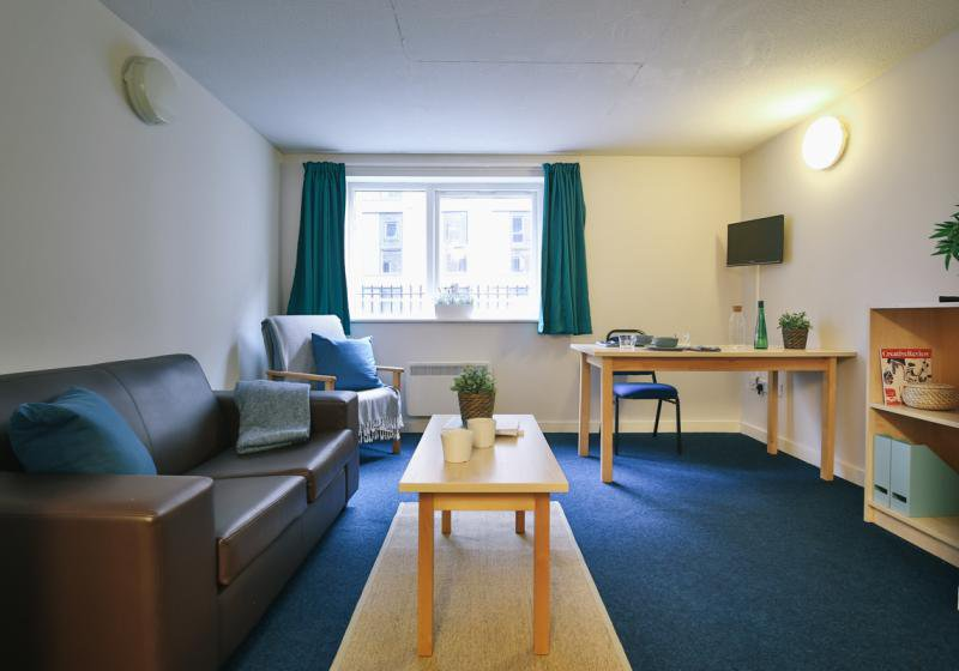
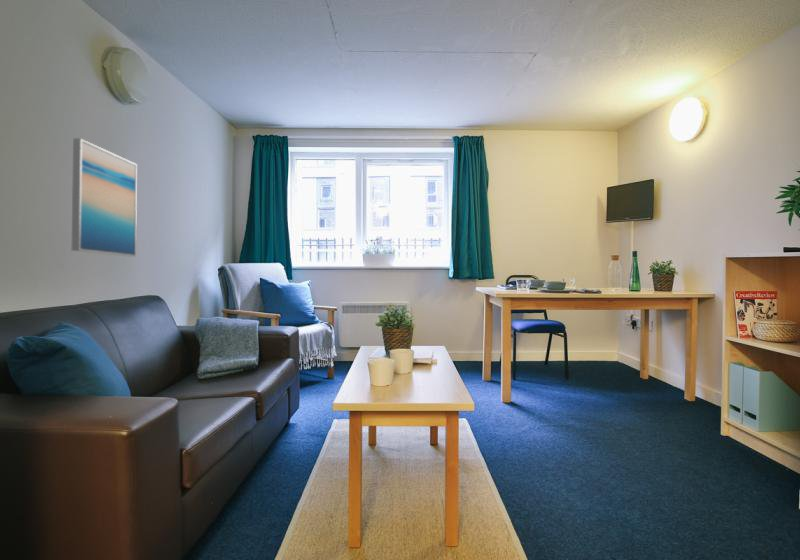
+ wall art (107, 203)
